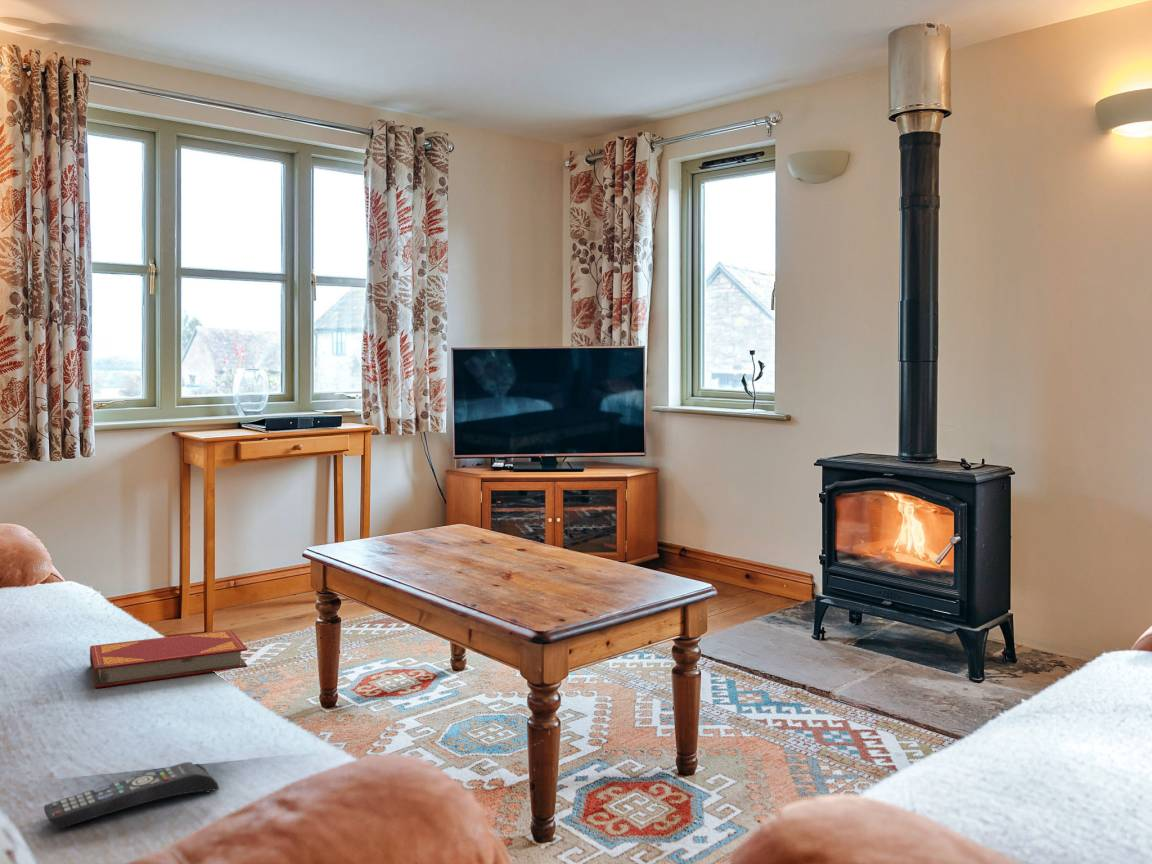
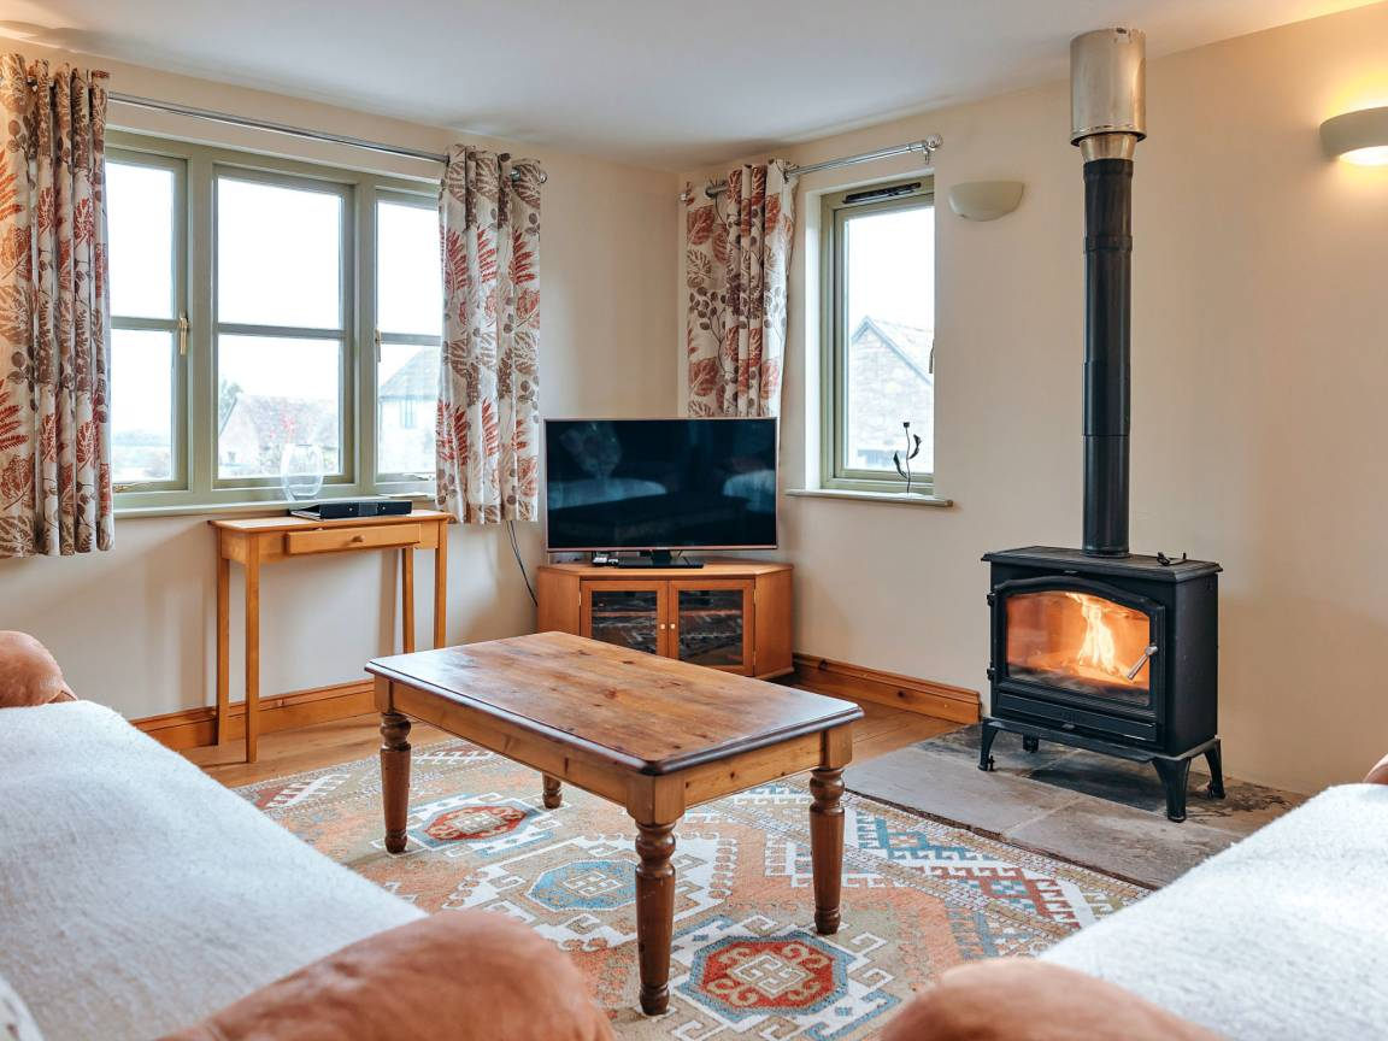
- remote control (134, 792)
- hardback book (168, 656)
